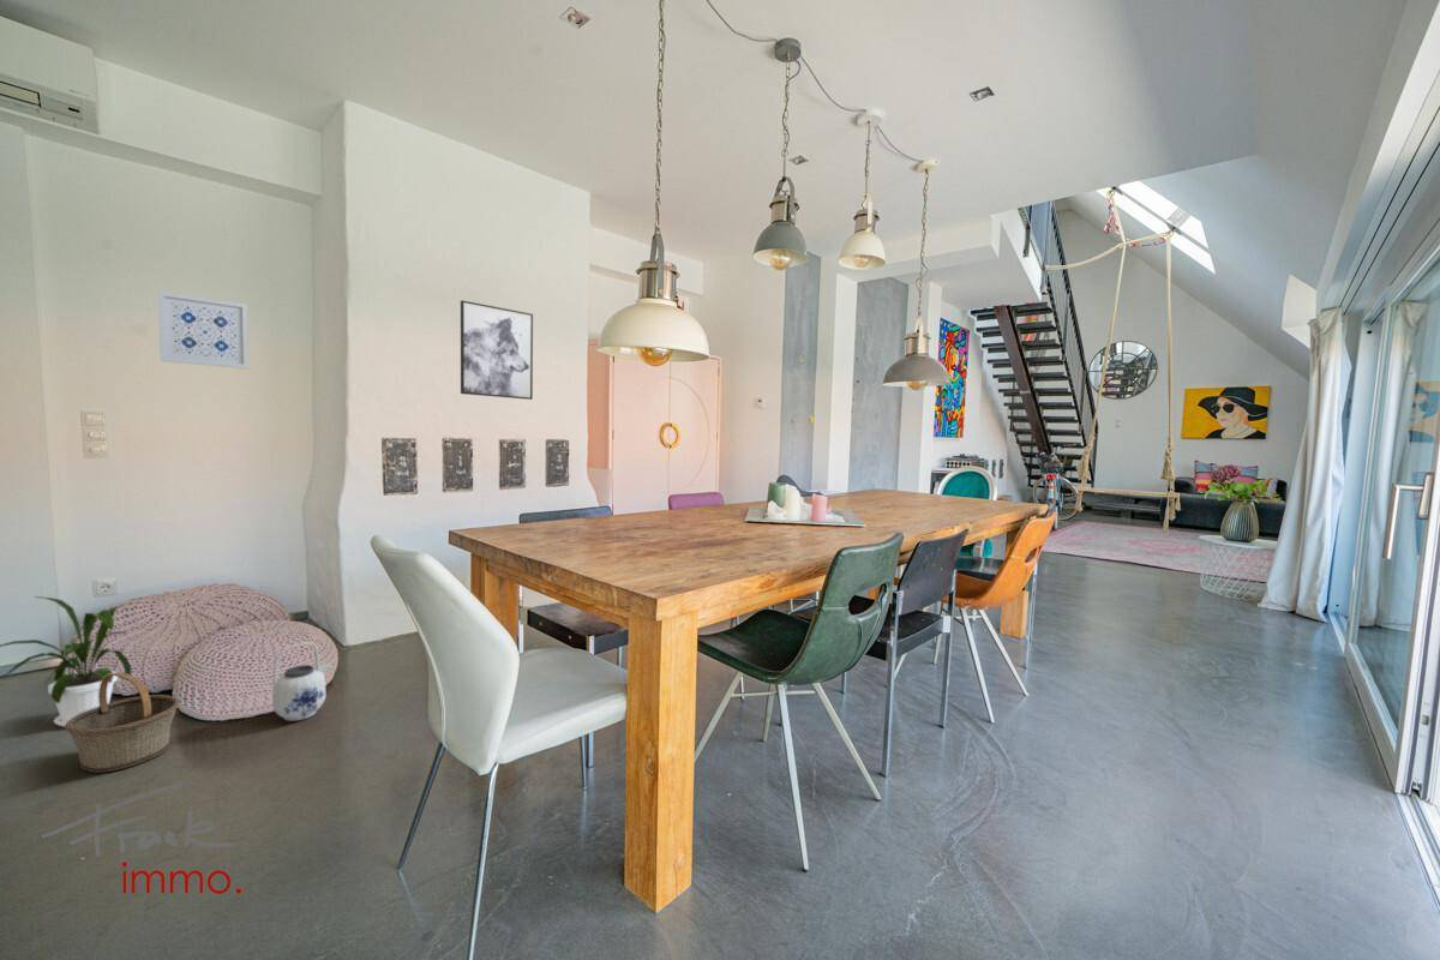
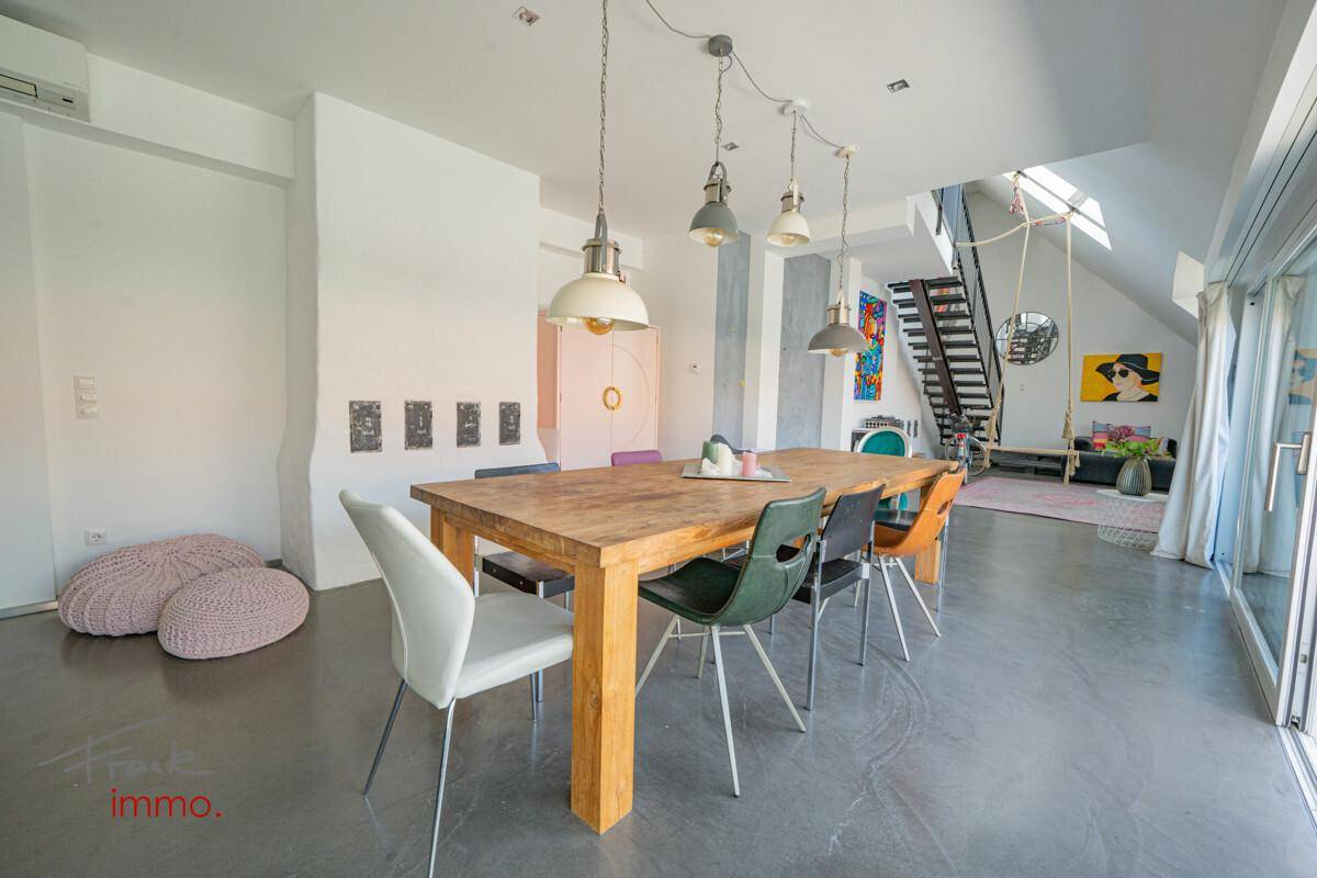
- basket (125, 714)
- house plant (77, 659)
- wall art (204, 331)
- teapot (302, 678)
- wall art (498, 352)
